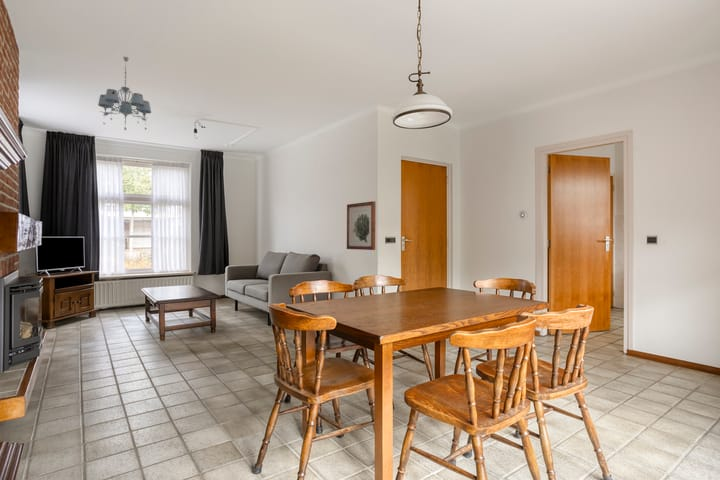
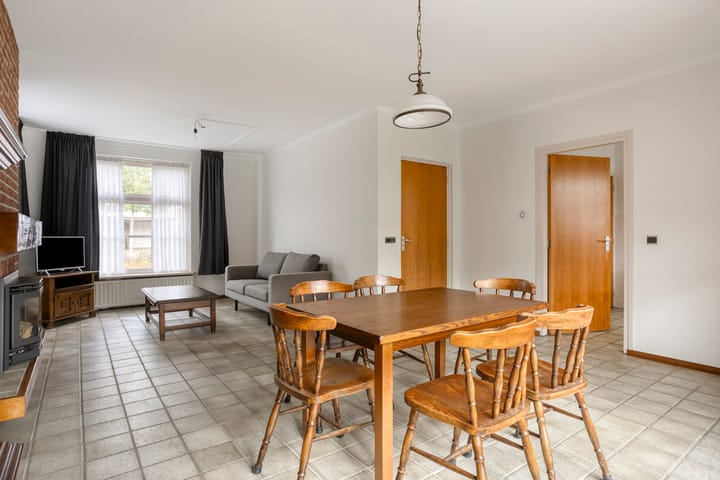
- chandelier (134, 95)
- wall art (360, 226)
